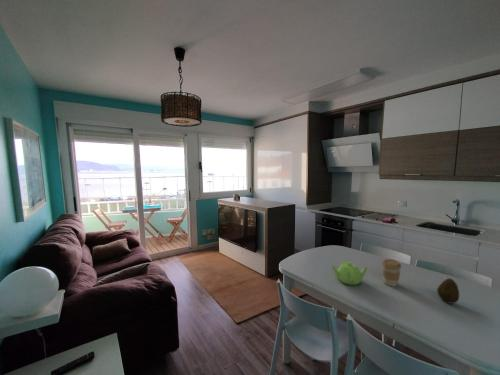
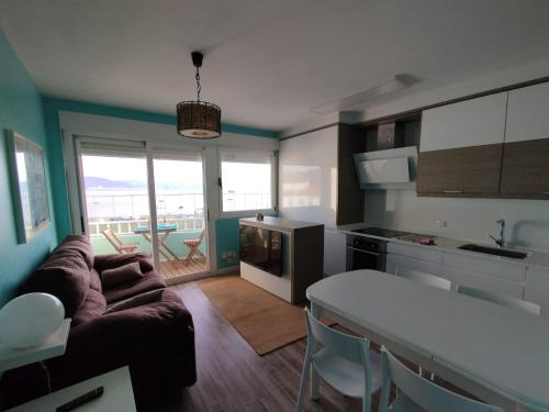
- fruit (448, 290)
- coffee cup (391, 272)
- teapot (348, 271)
